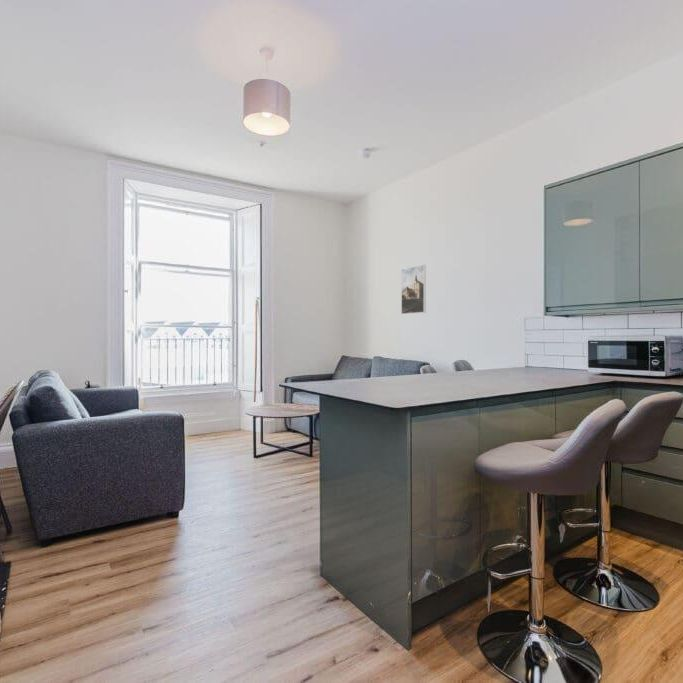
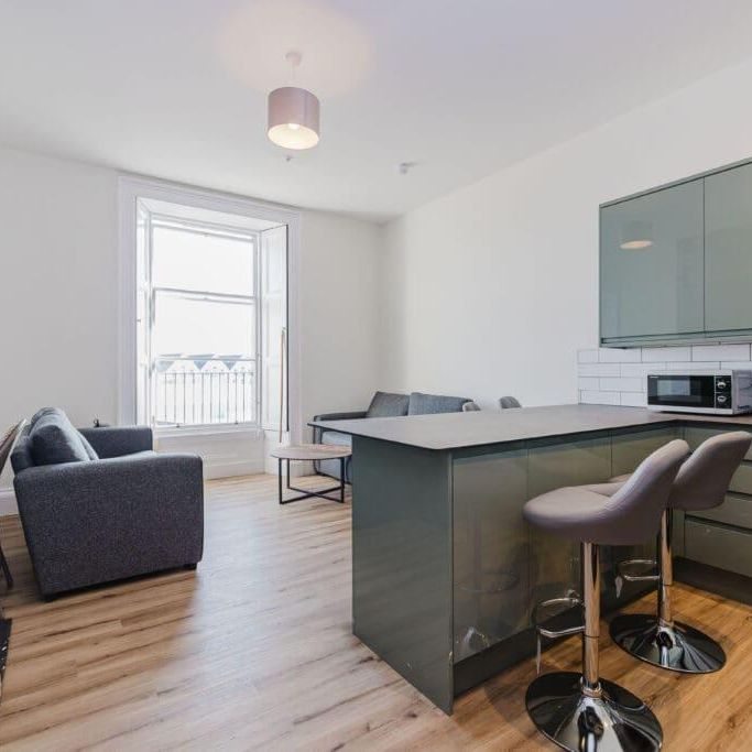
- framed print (413, 290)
